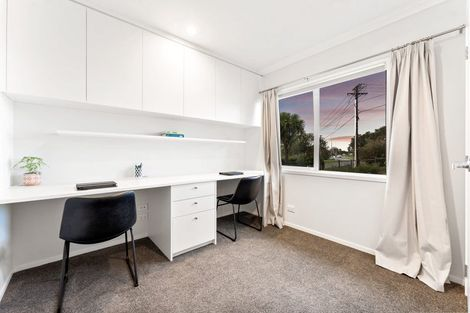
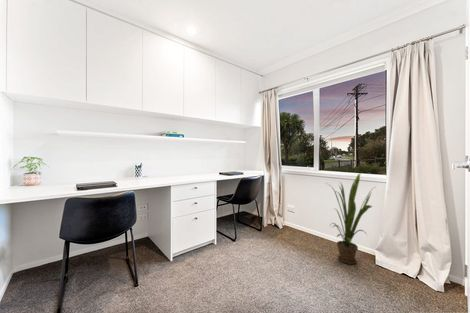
+ house plant (347, 216)
